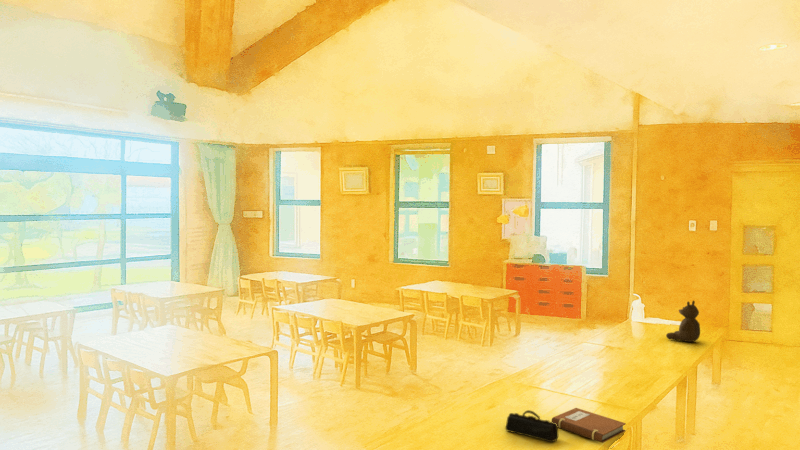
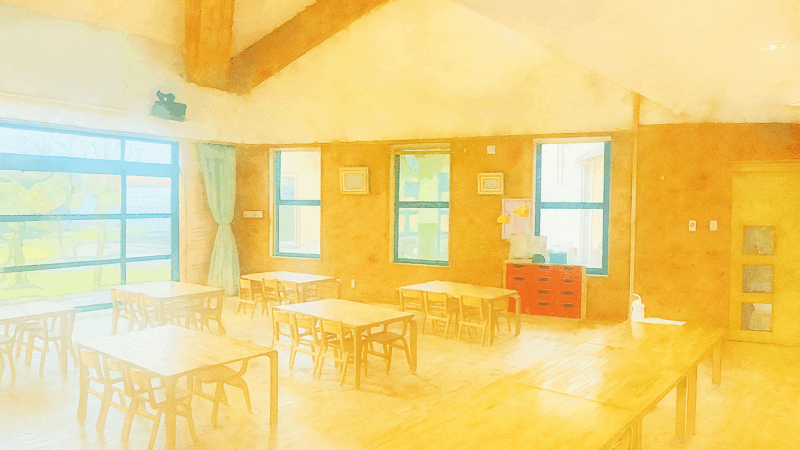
- pencil case (531, 422)
- teddy bear (684, 320)
- notebook (586, 424)
